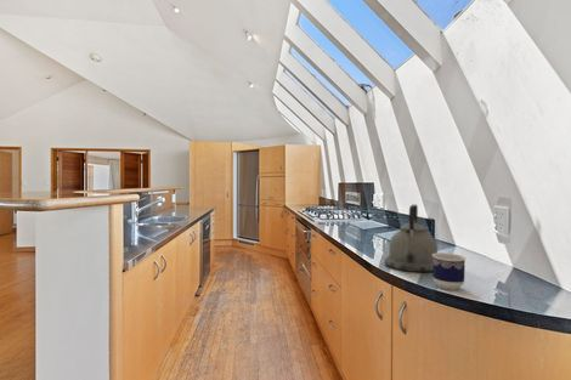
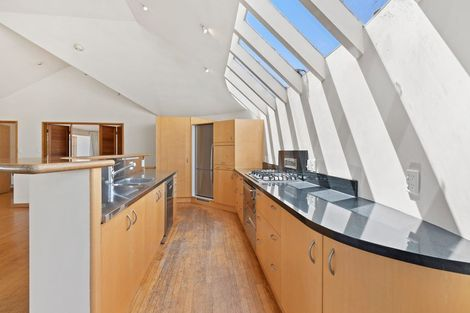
- cup (446, 270)
- kettle (414, 236)
